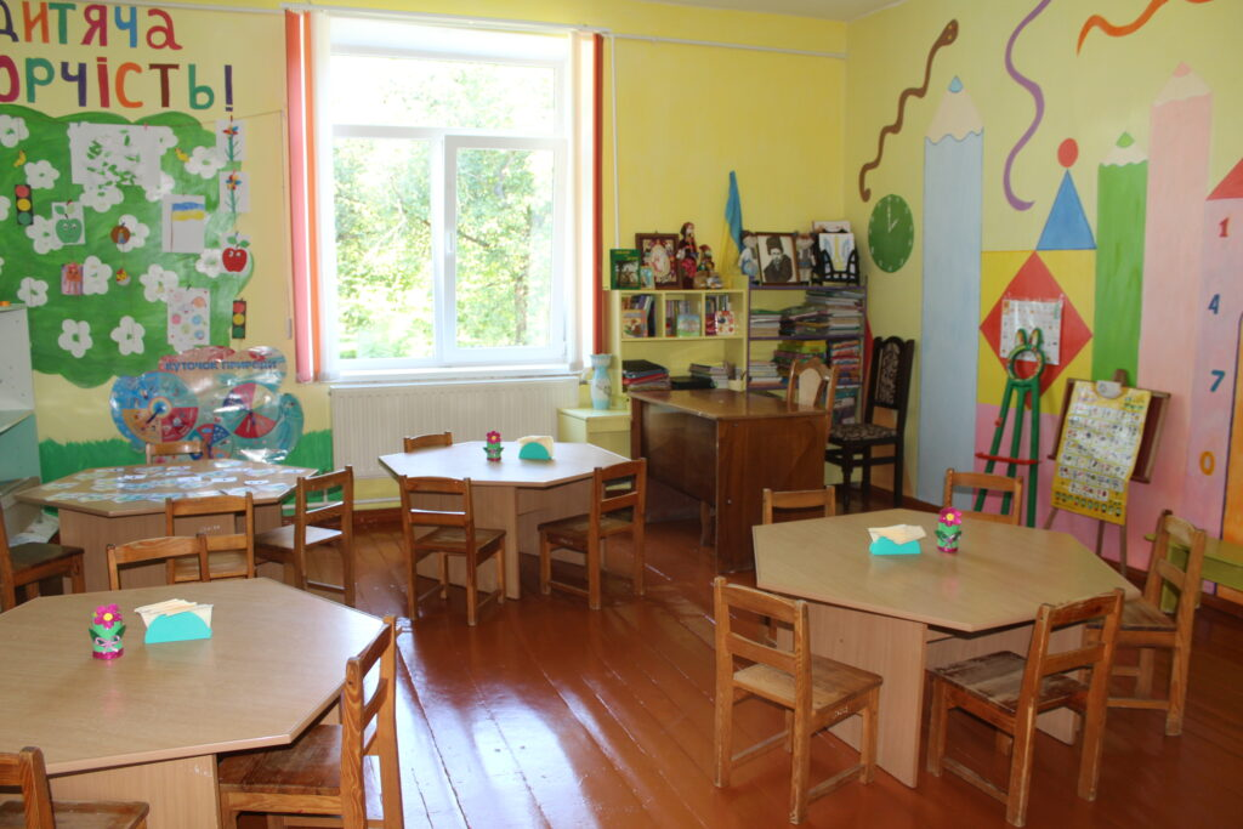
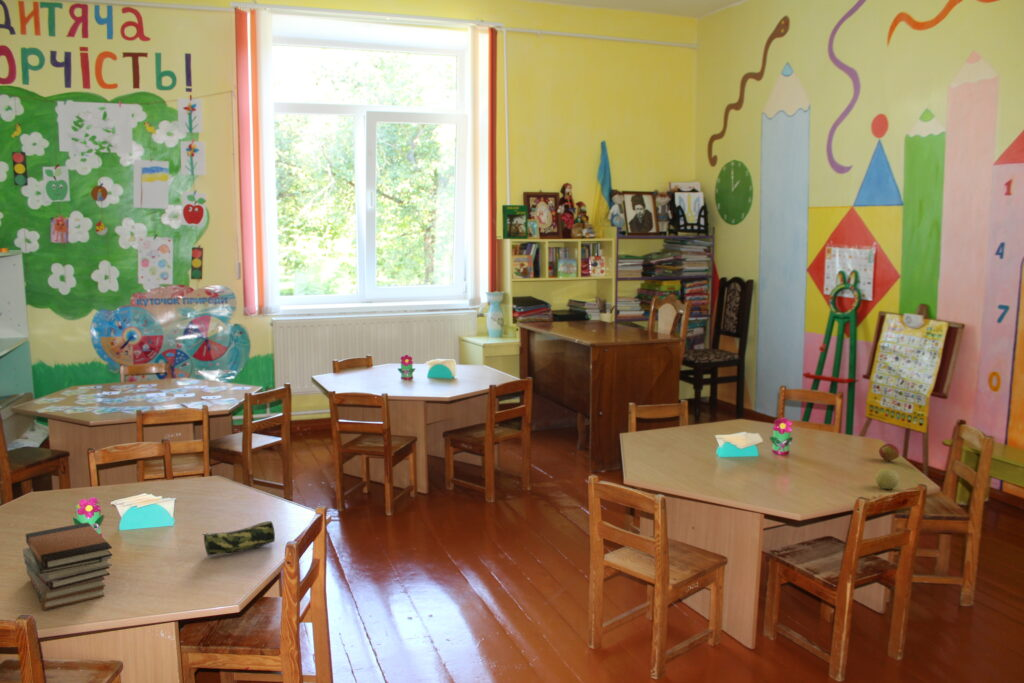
+ apple (887, 478)
+ apple (889, 452)
+ book stack (67, 563)
+ pencil case (238, 538)
